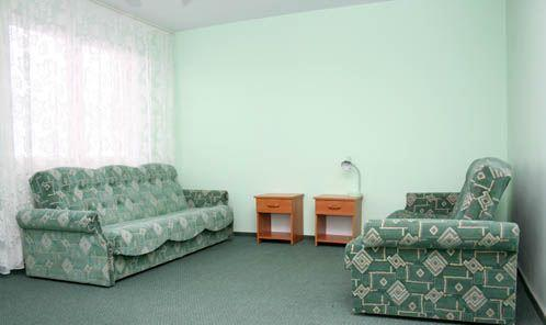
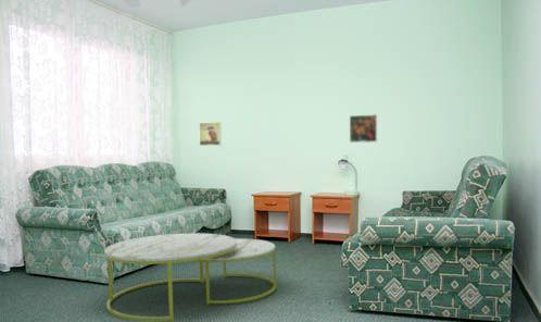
+ coffee table (192, 260)
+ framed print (210, 134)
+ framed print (363, 128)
